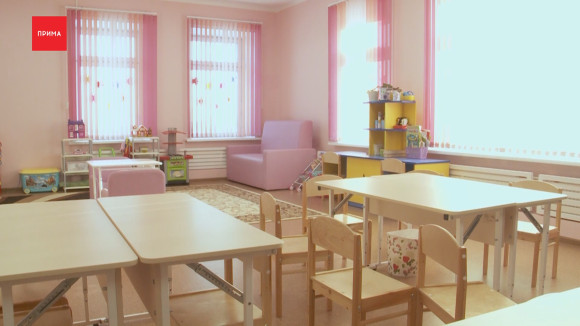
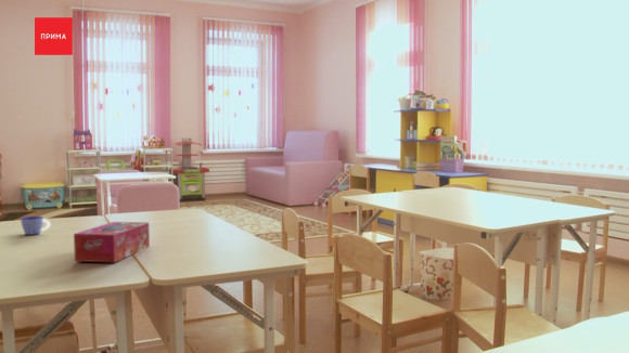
+ cup (36, 225)
+ tissue box (114, 240)
